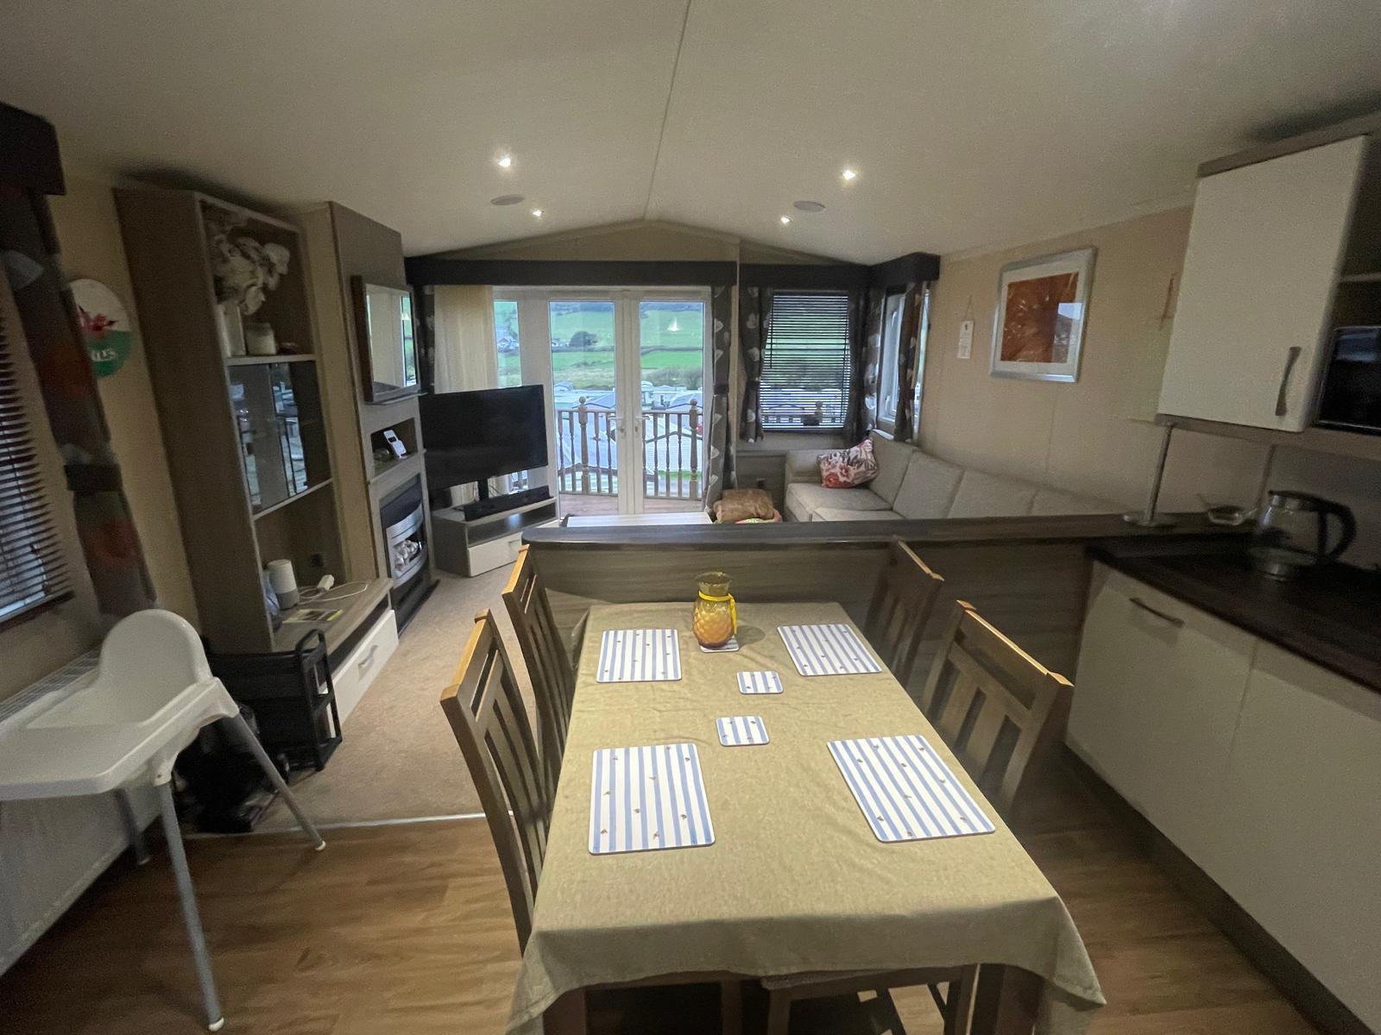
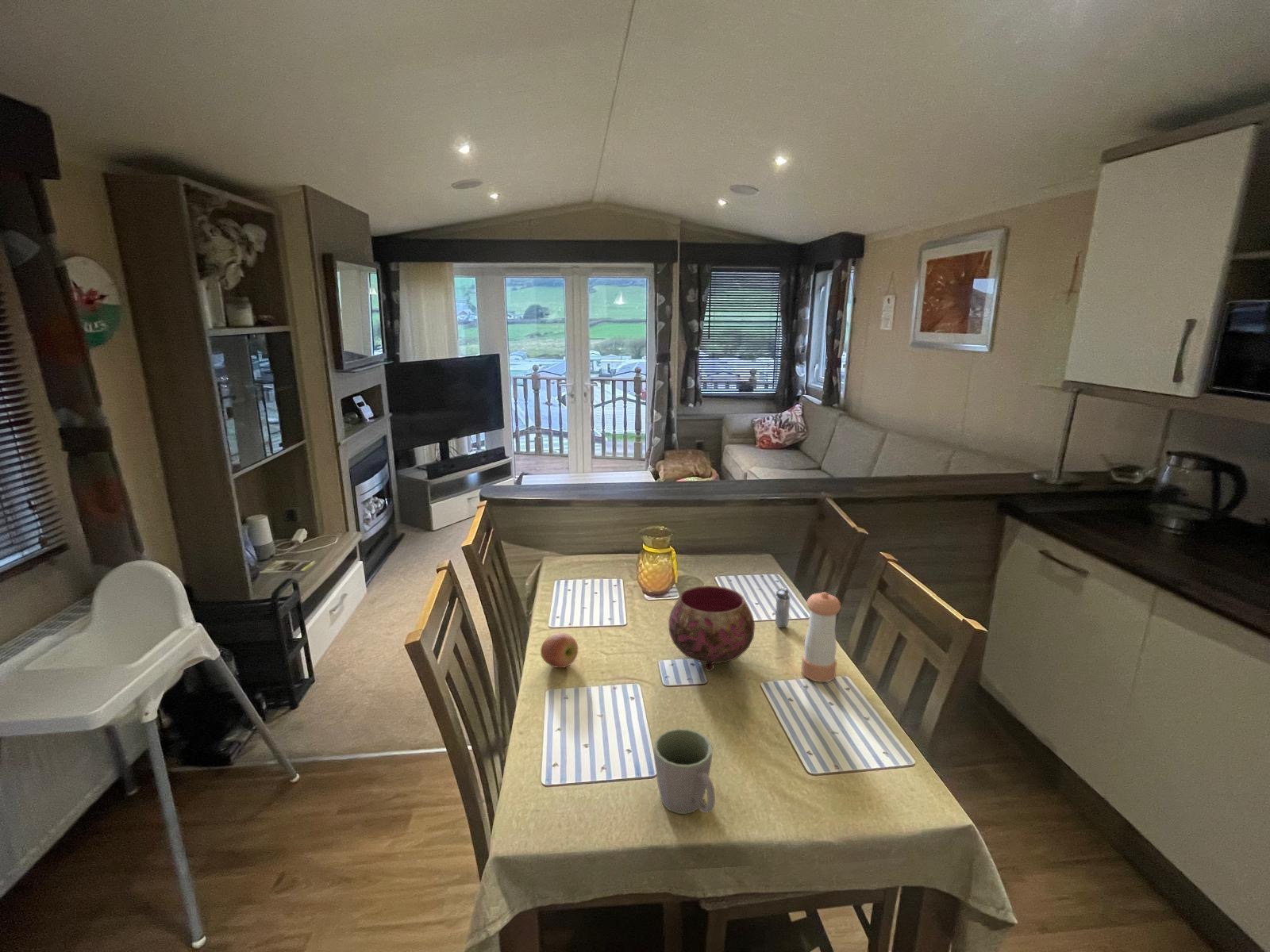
+ mug (688, 779)
+ shaker (783, 607)
+ apple (560, 650)
+ bowl (710, 628)
+ pepper shaker (821, 633)
